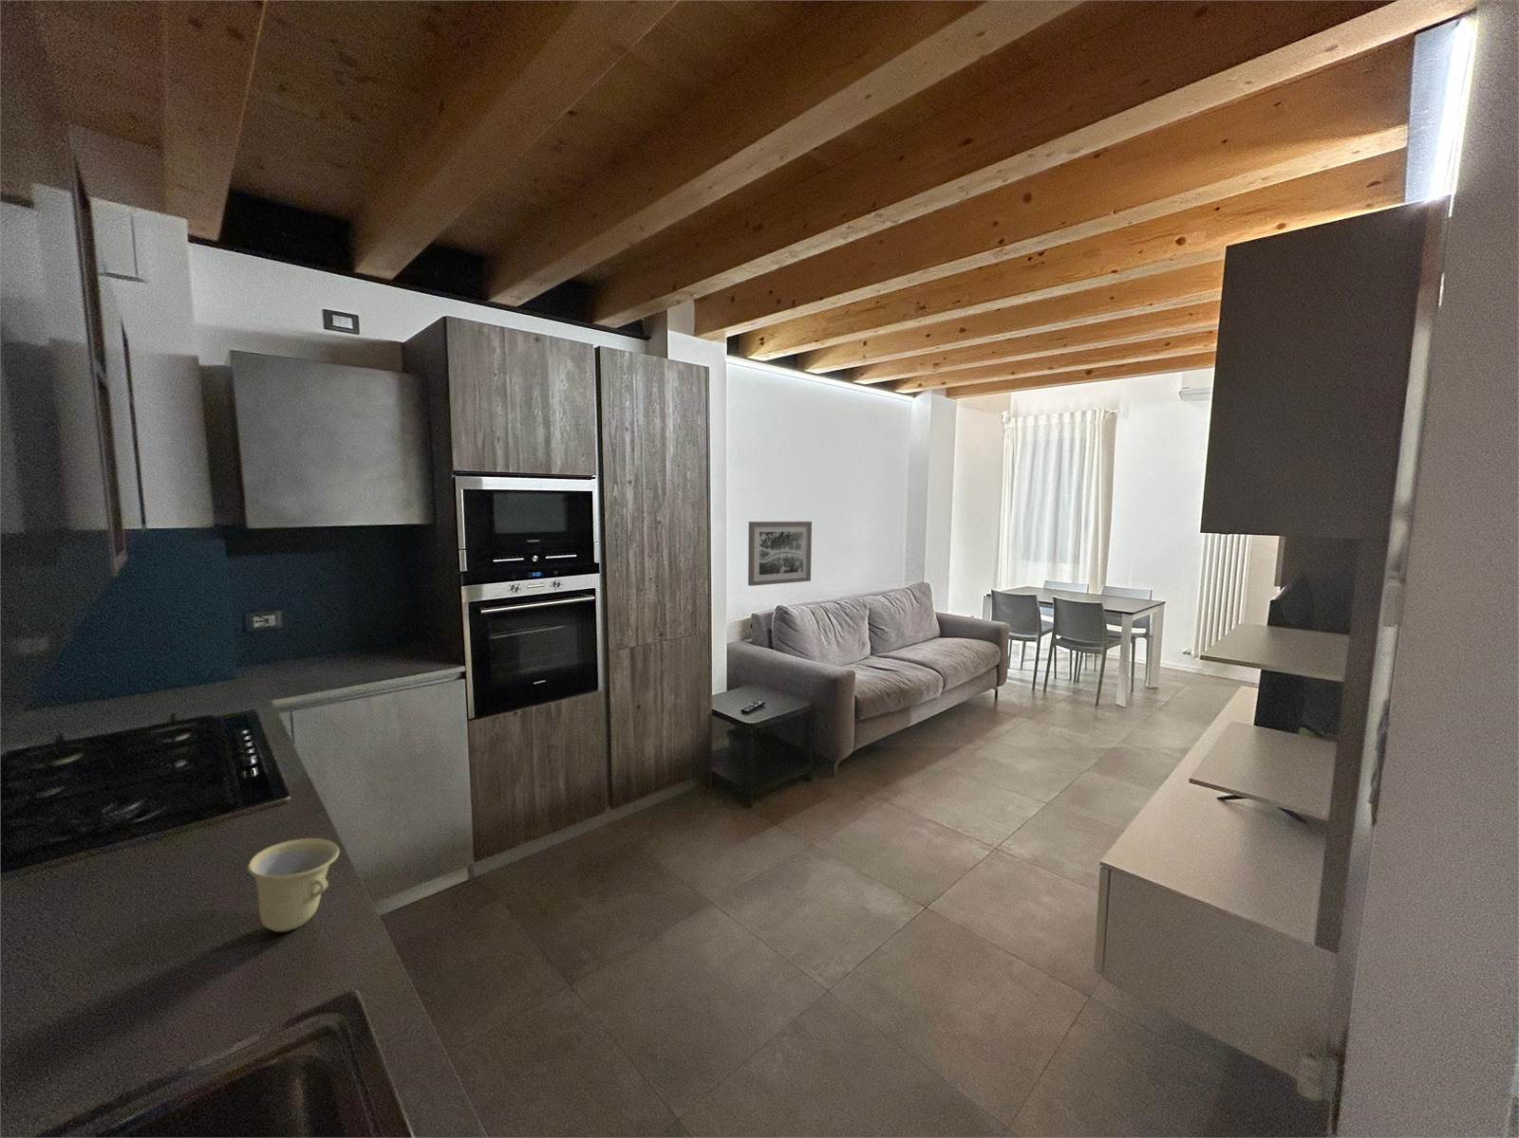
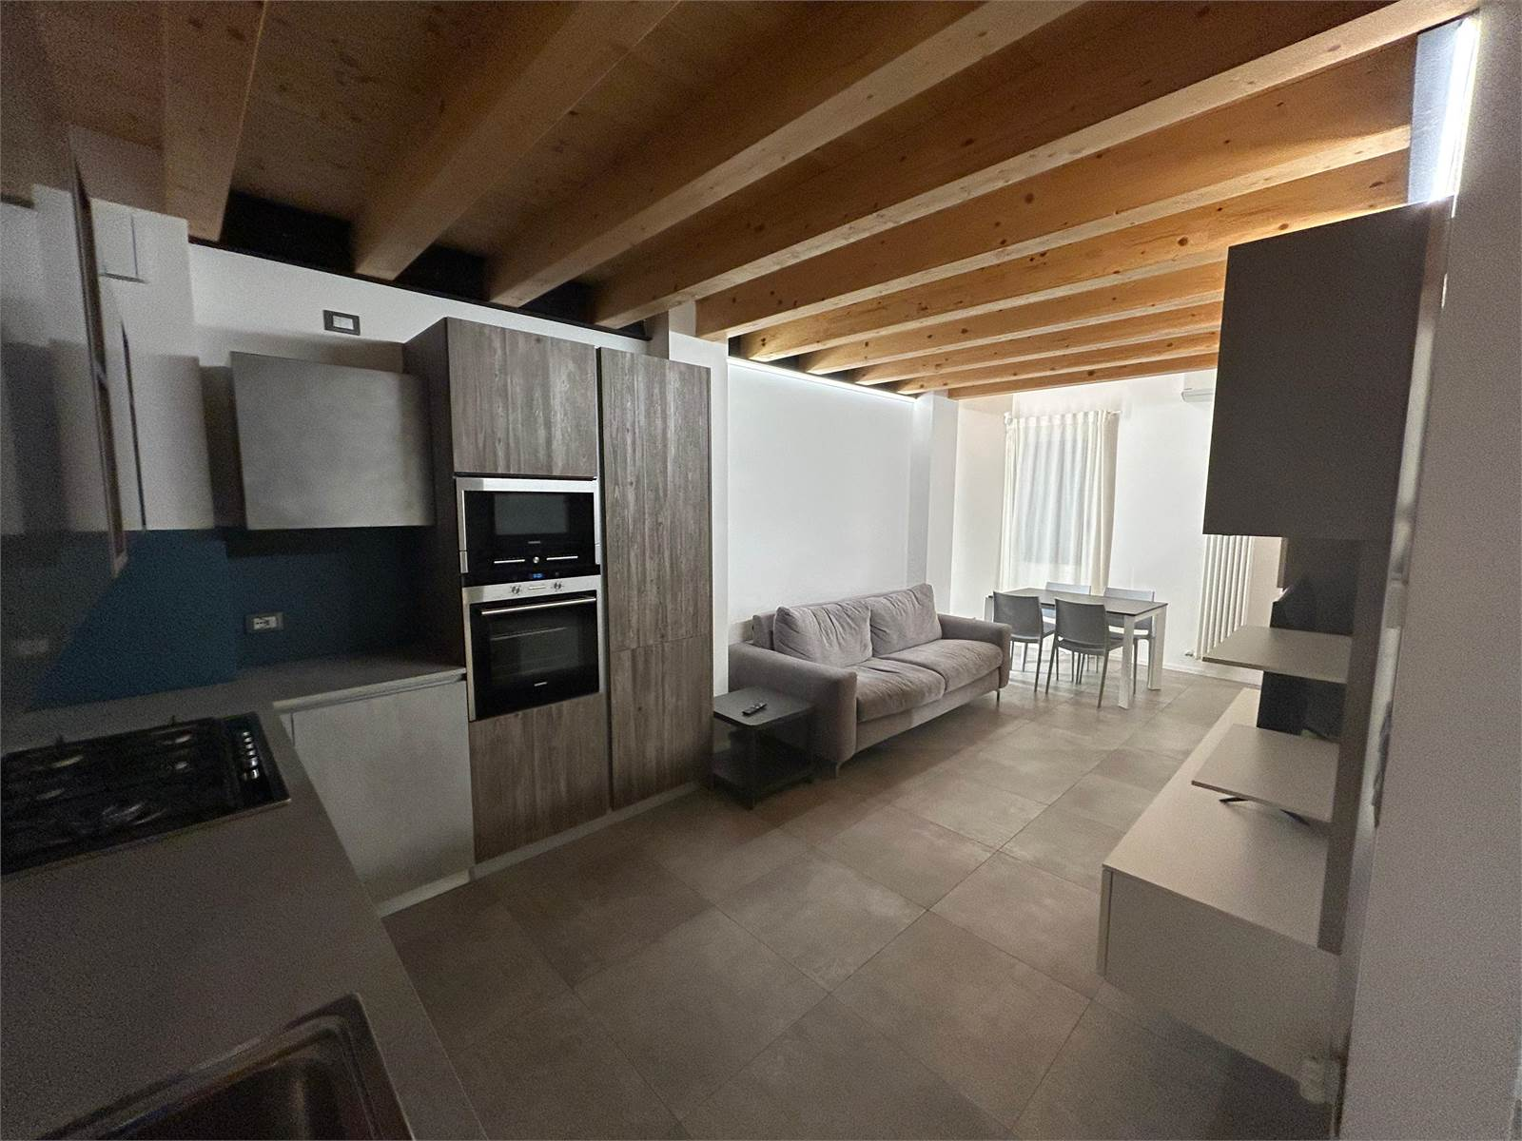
- cup (297, 886)
- wall art (780, 552)
